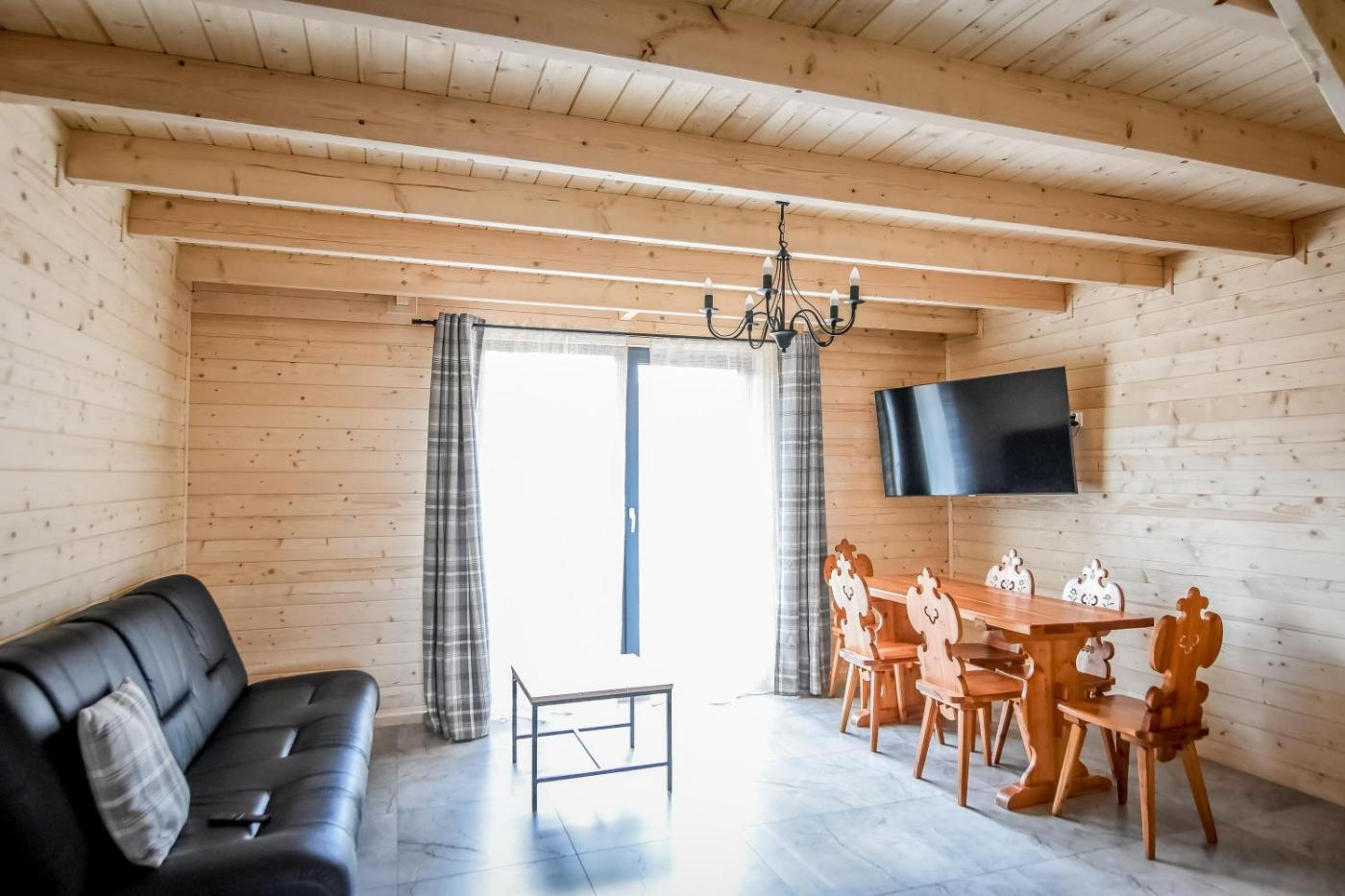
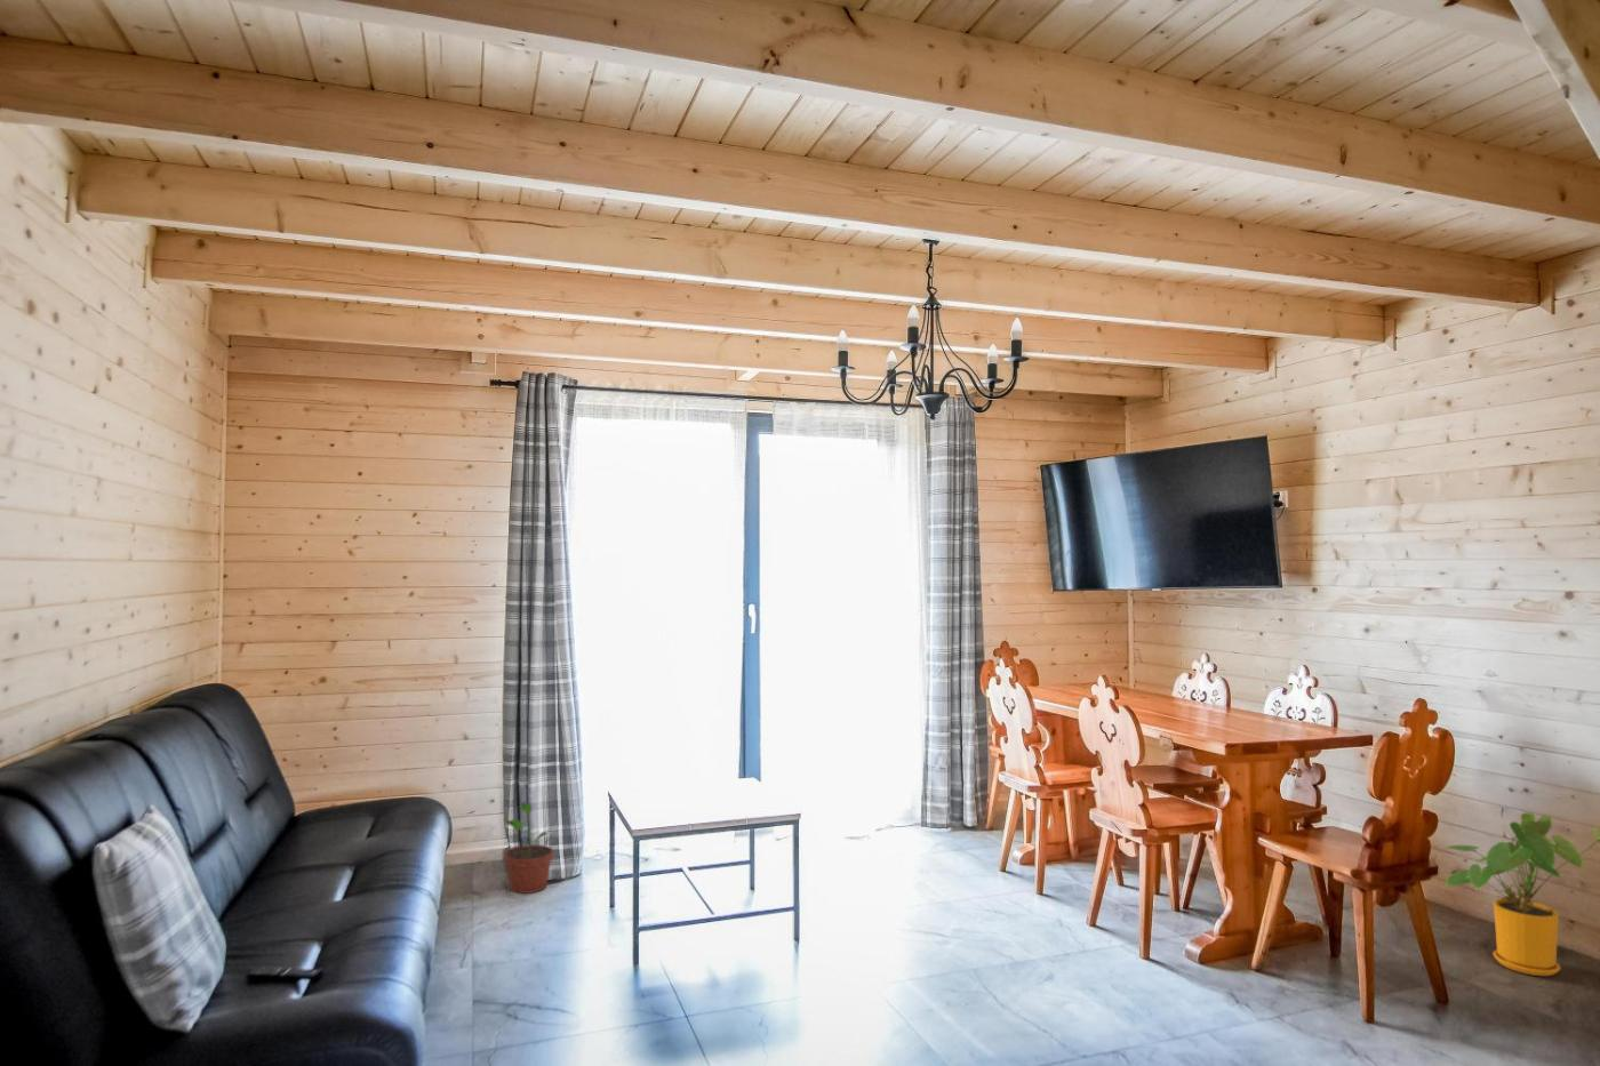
+ house plant (1524, 890)
+ potted plant (528, 847)
